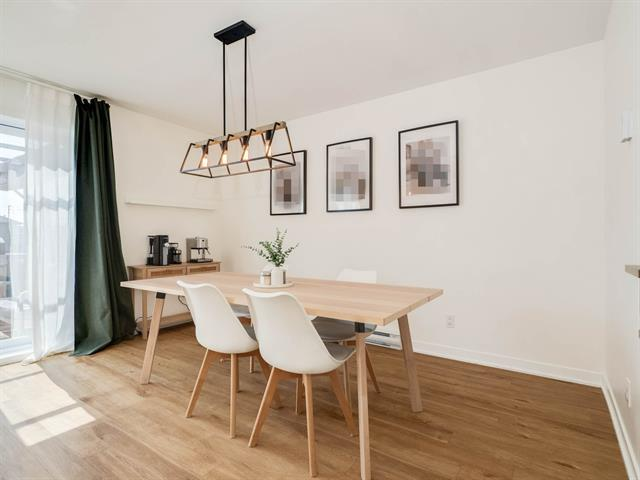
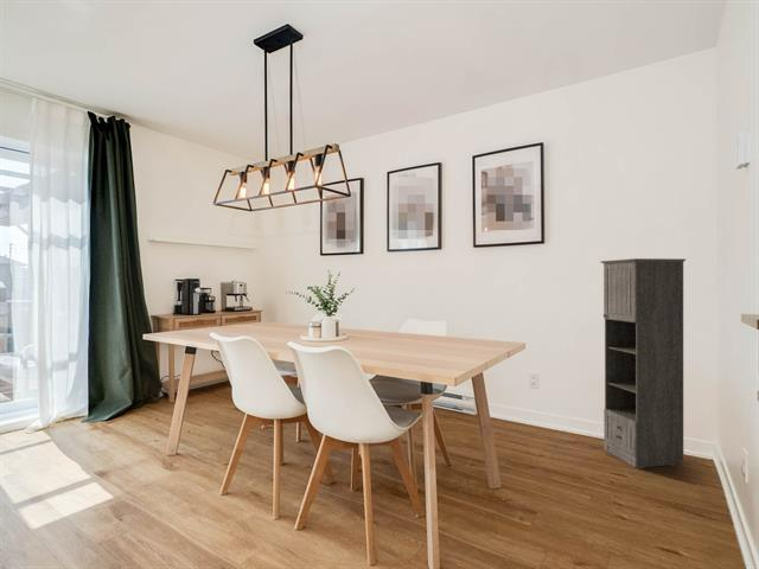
+ storage cabinet (640, 358)
